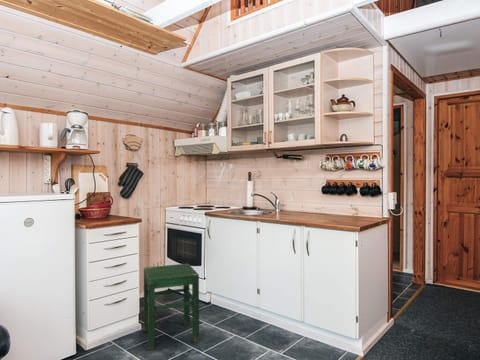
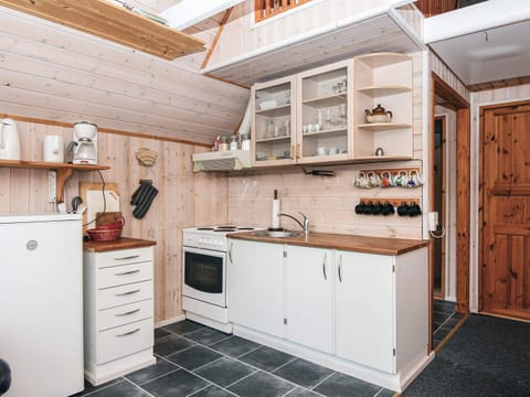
- stool (170, 304)
